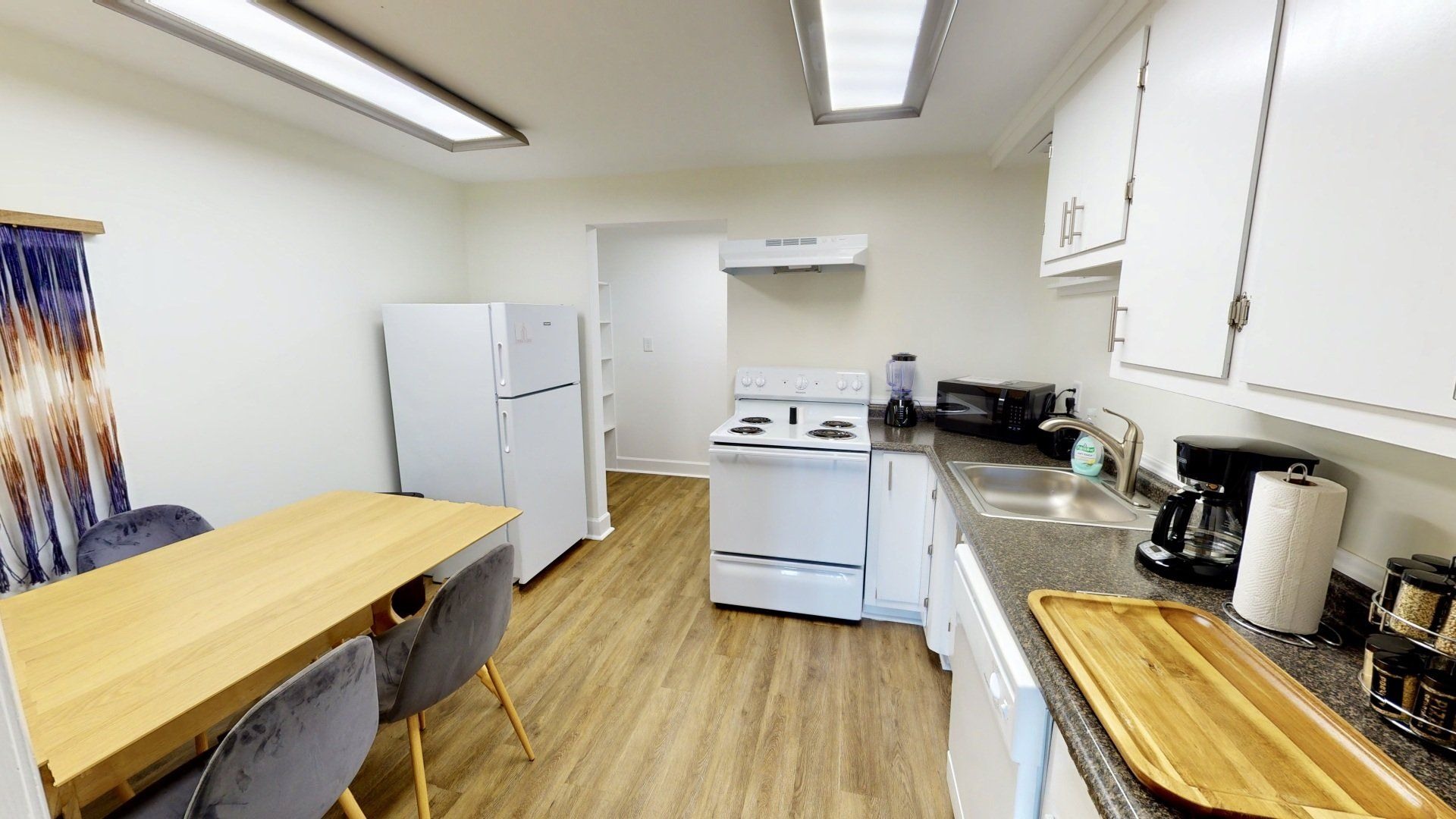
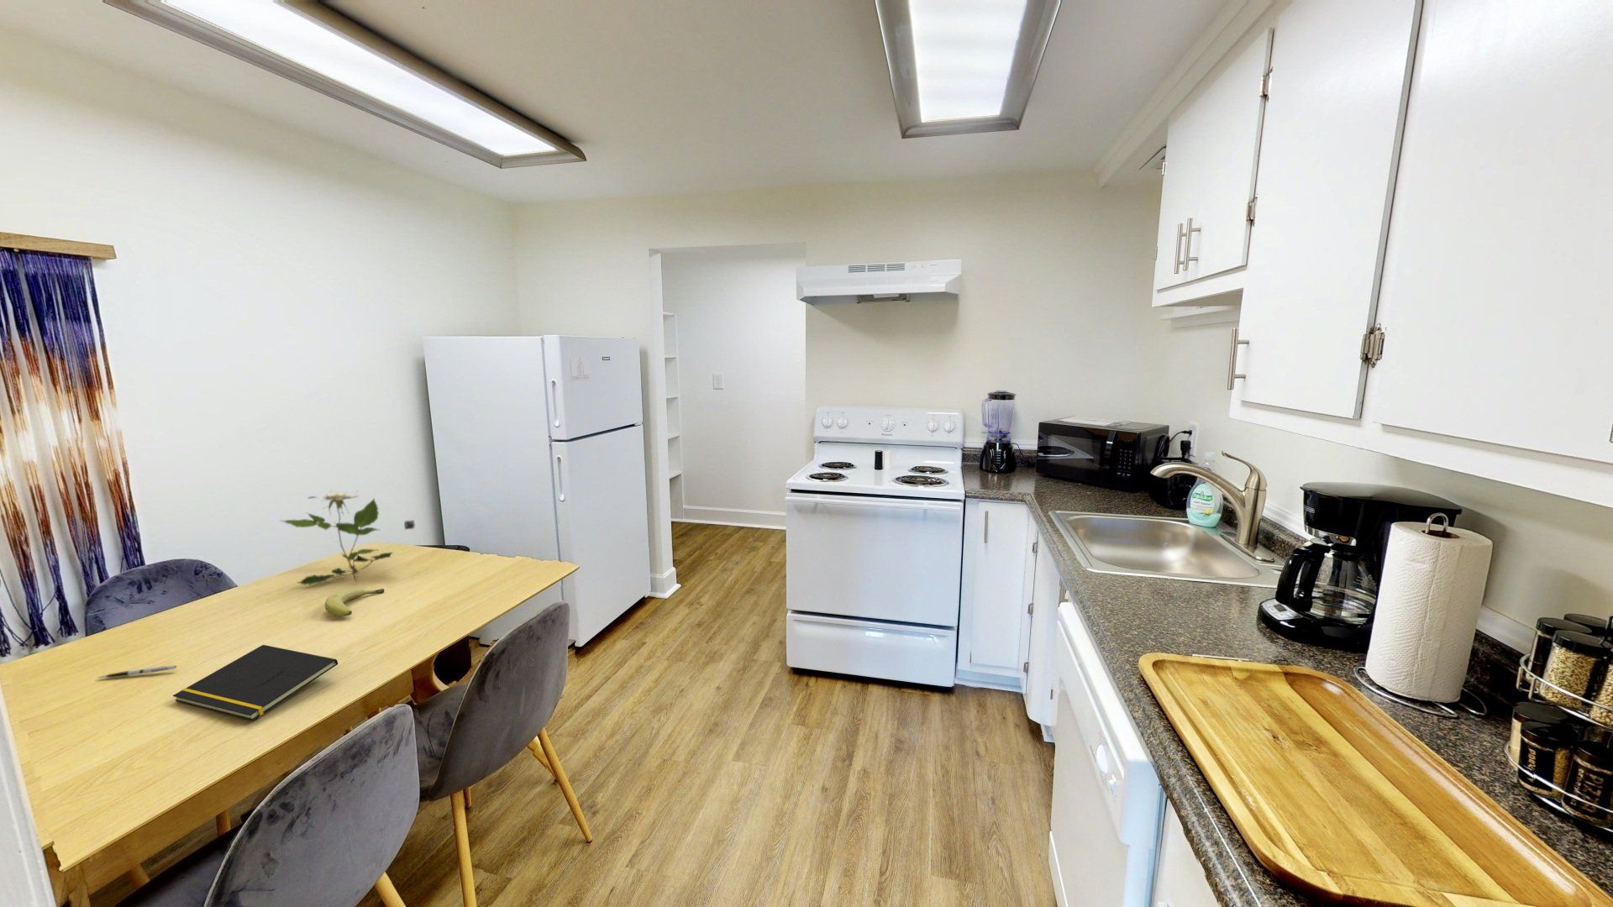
+ flower (357, 533)
+ fruit (349, 599)
+ notepad (258, 679)
+ pen (136, 672)
